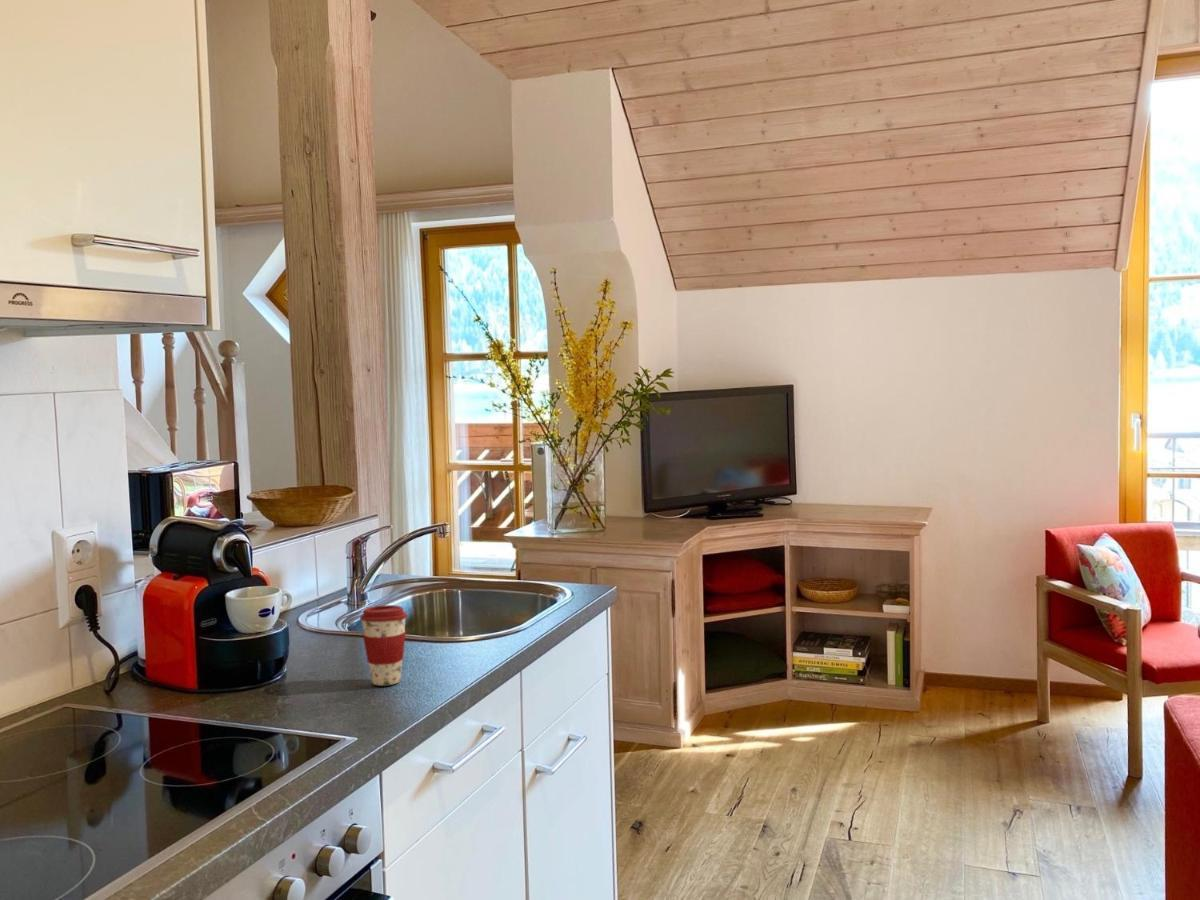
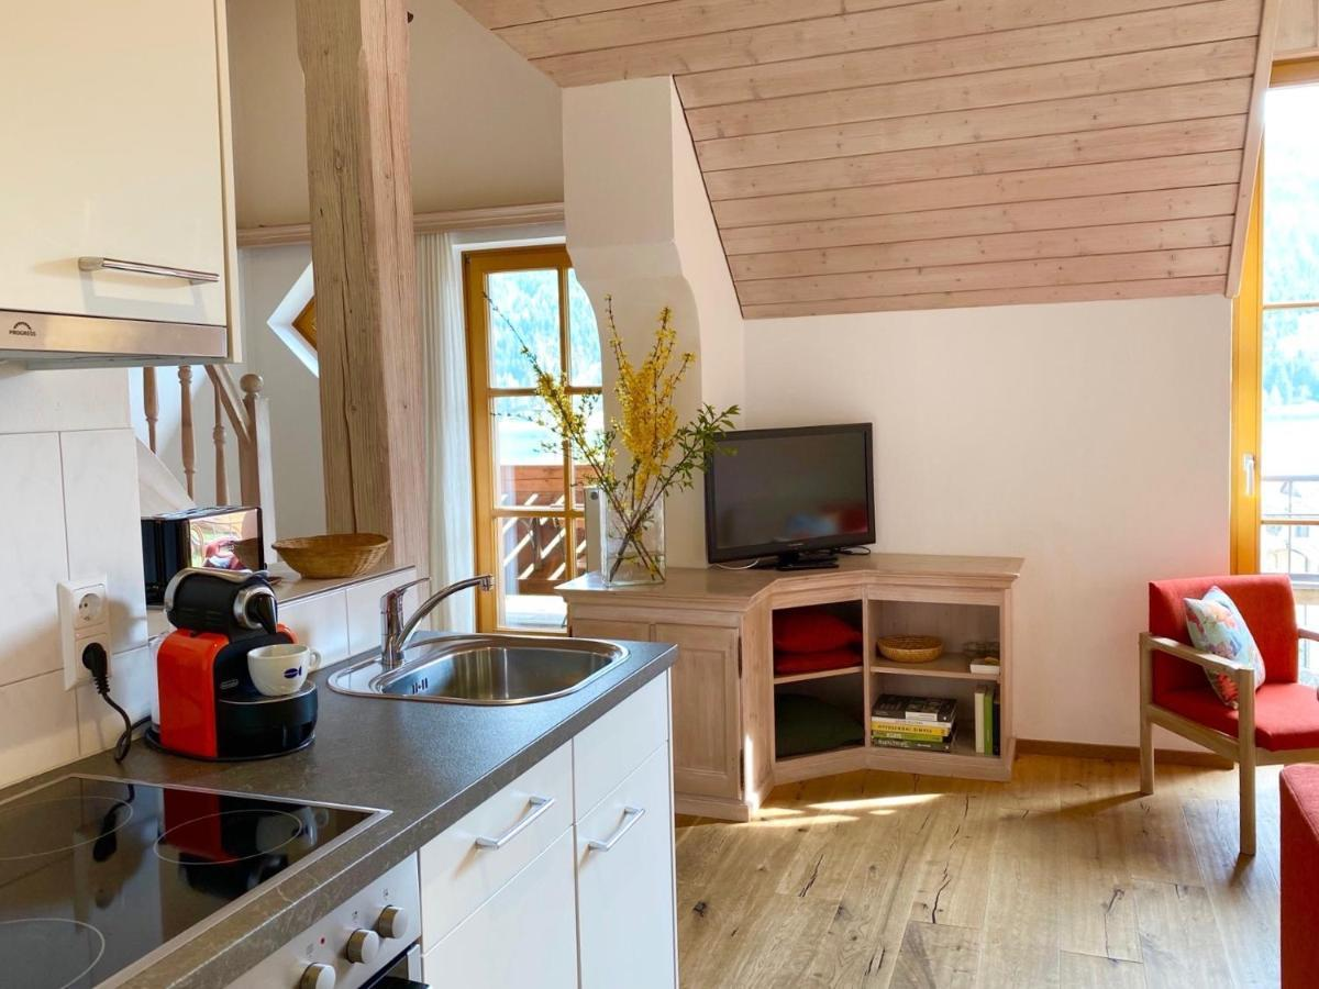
- coffee cup (384, 644)
